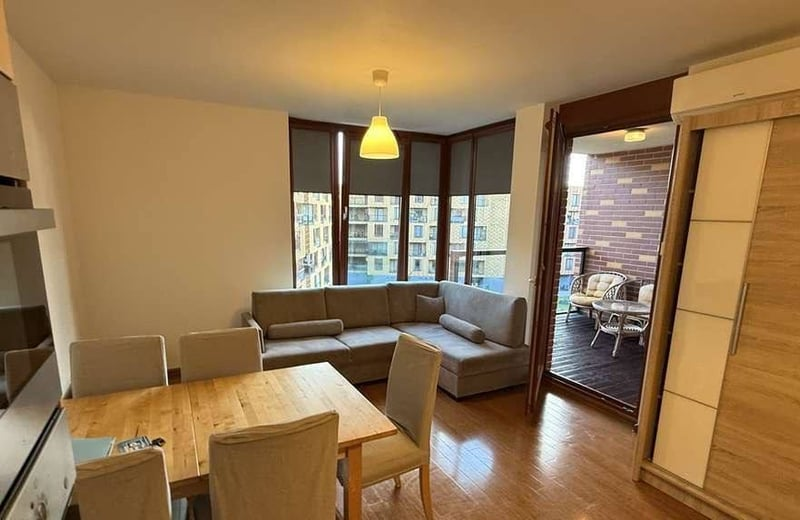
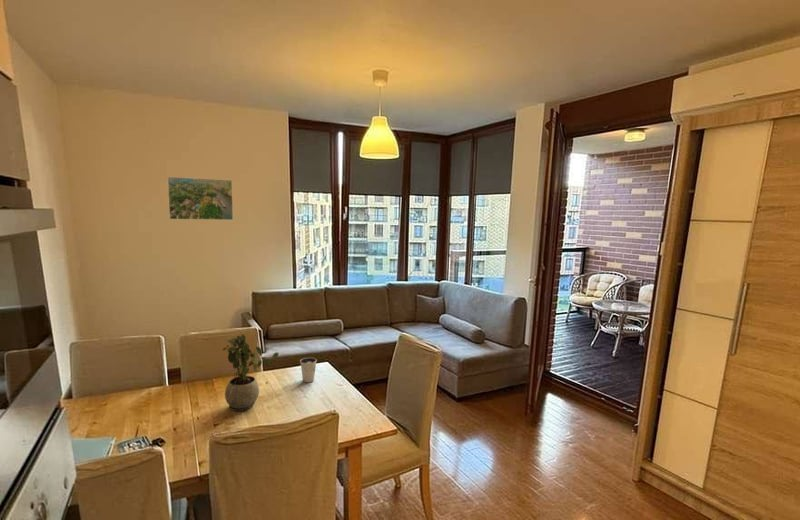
+ potted plant (248, 369)
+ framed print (201, 199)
+ dixie cup (308, 370)
